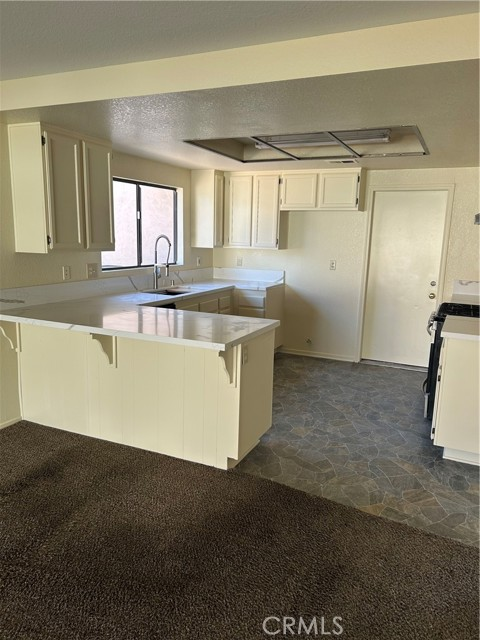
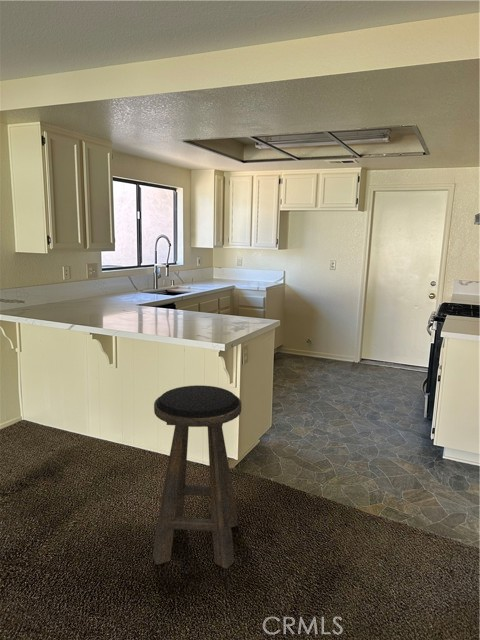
+ stool (209, 466)
